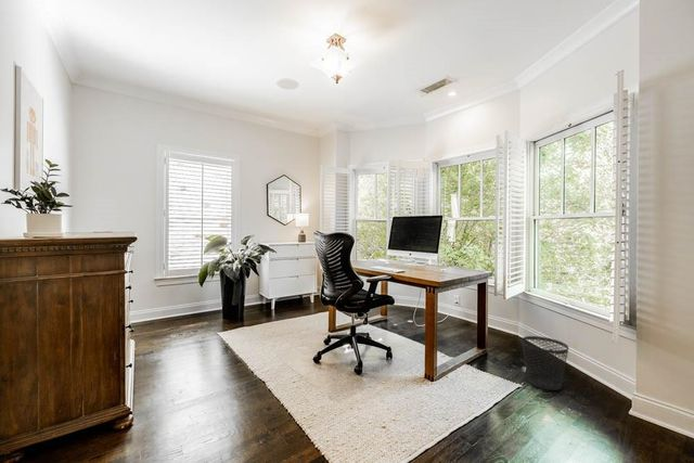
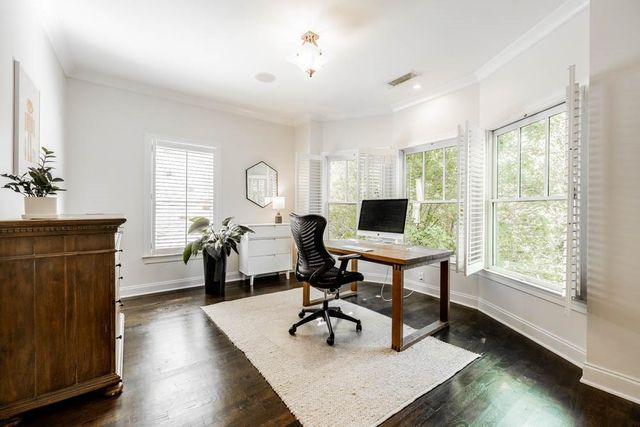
- wastebasket (543, 363)
